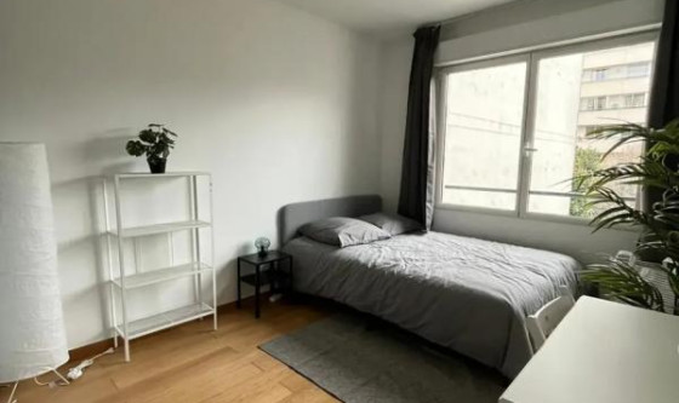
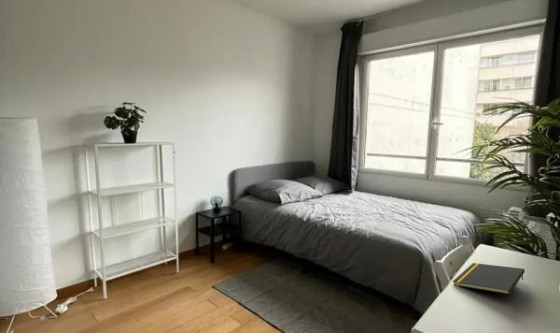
+ notepad (489, 276)
